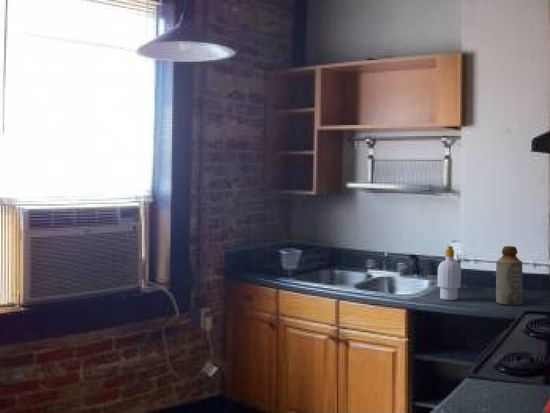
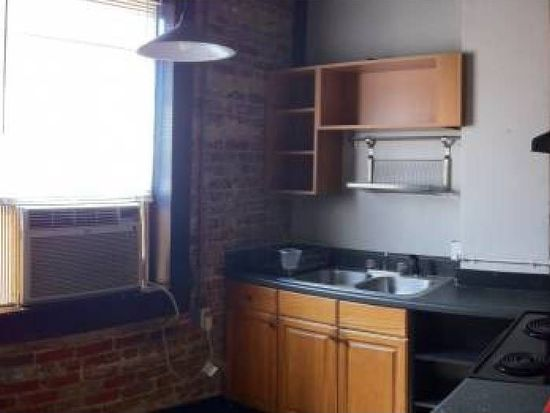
- bottle (509, 274)
- soap bottle (449, 272)
